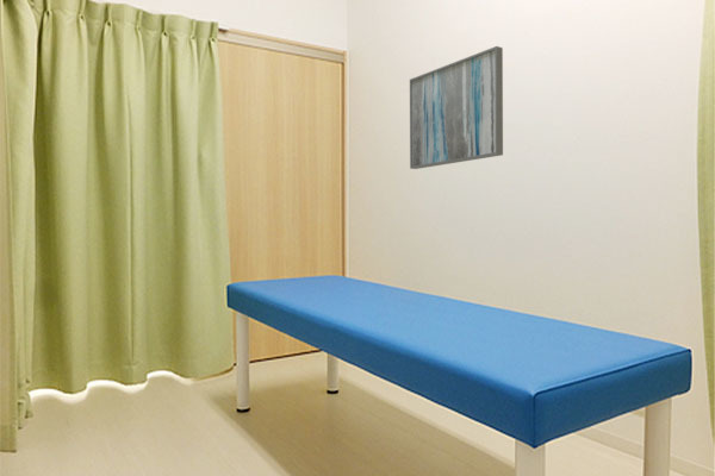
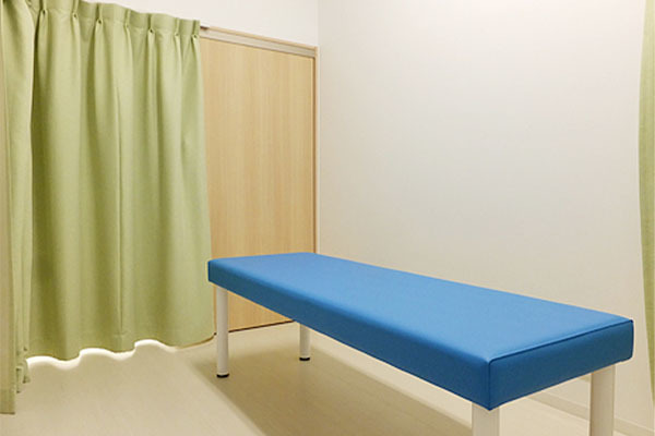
- wall art (452, 113)
